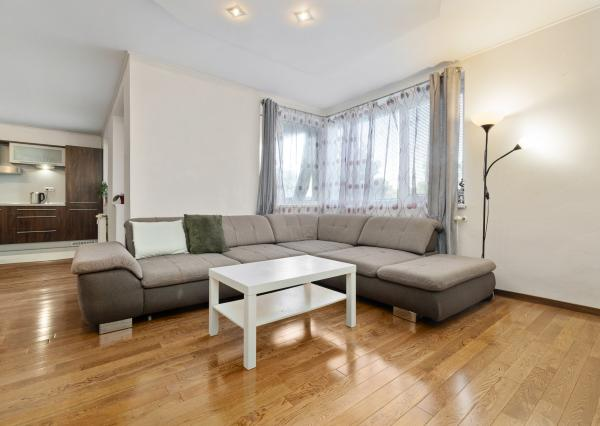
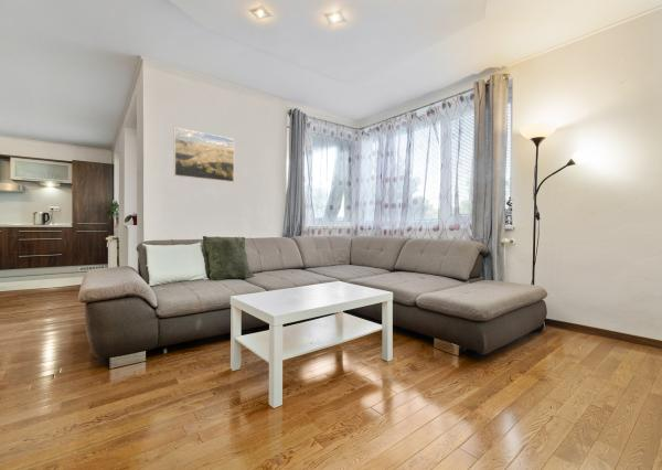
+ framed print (205, 156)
